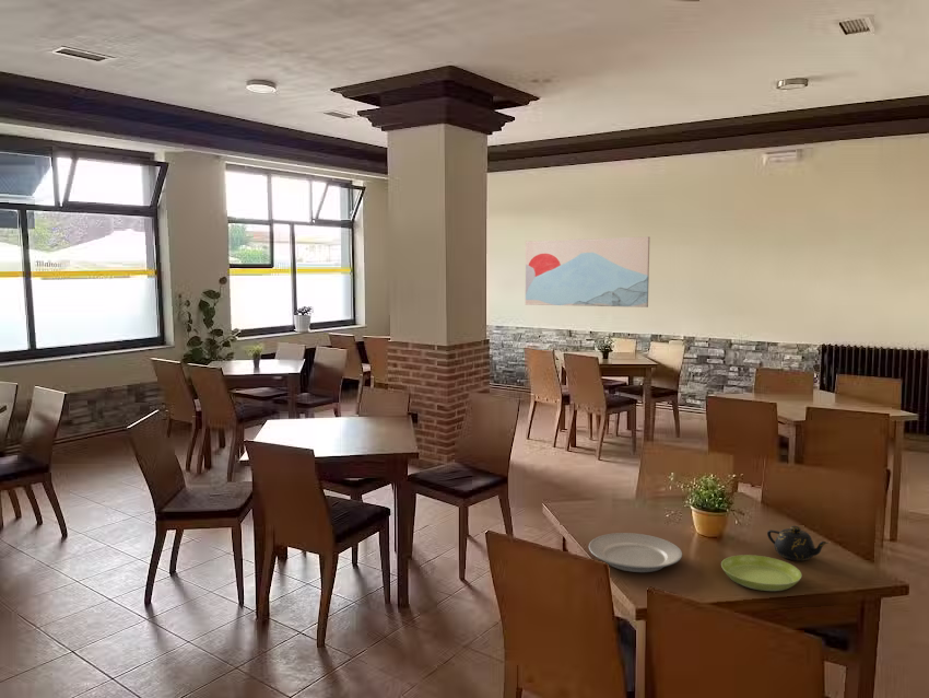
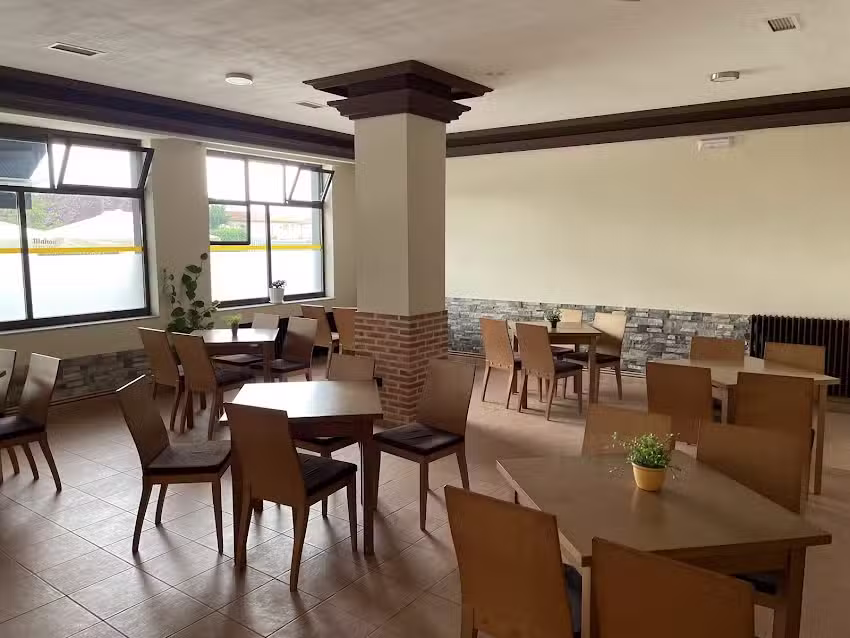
- teapot (797, 542)
- wall art (584, 272)
- plate (634, 554)
- saucer (760, 573)
